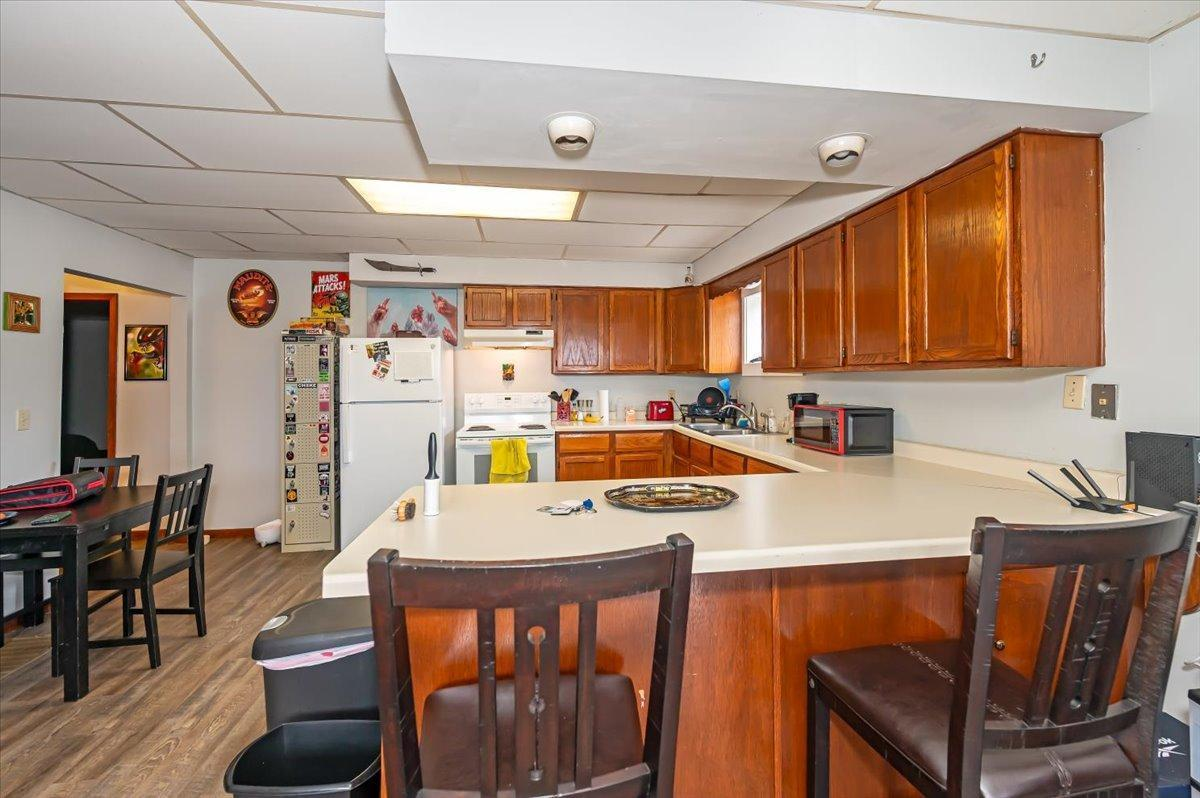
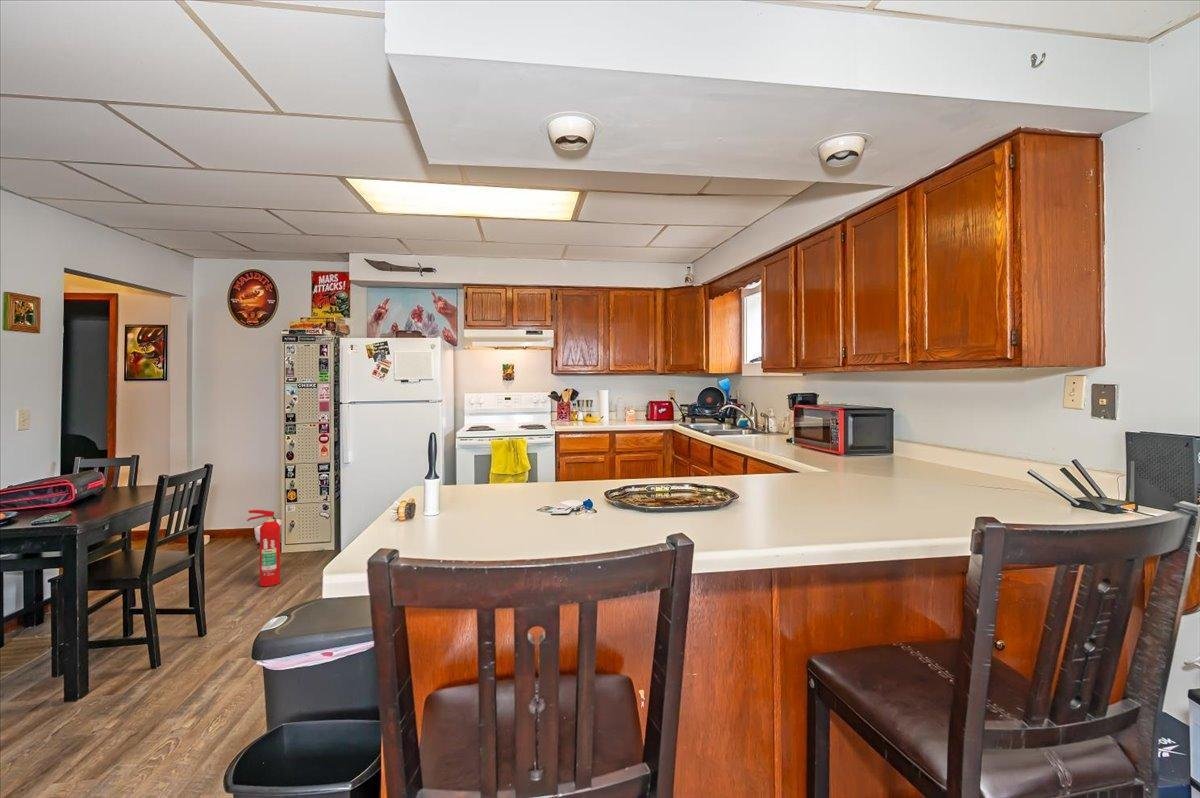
+ fire extinguisher (264, 545)
